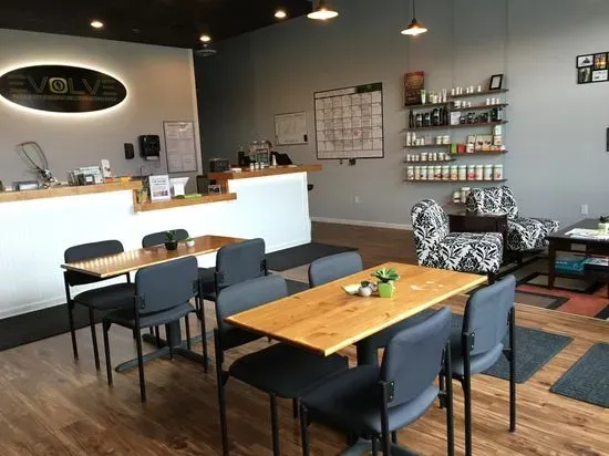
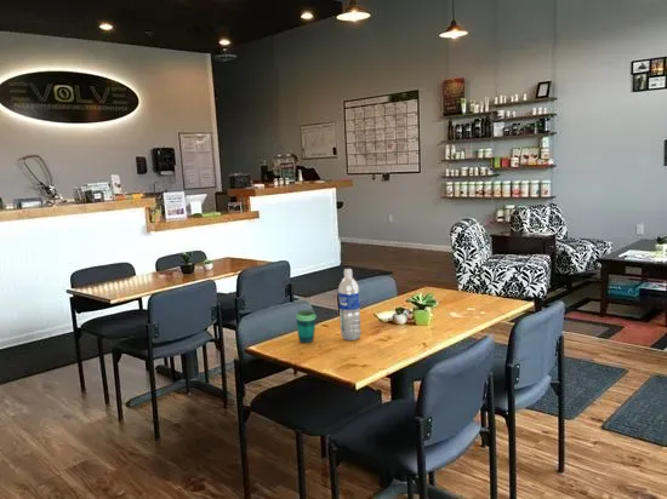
+ water bottle (349, 304)
+ cup (306, 326)
